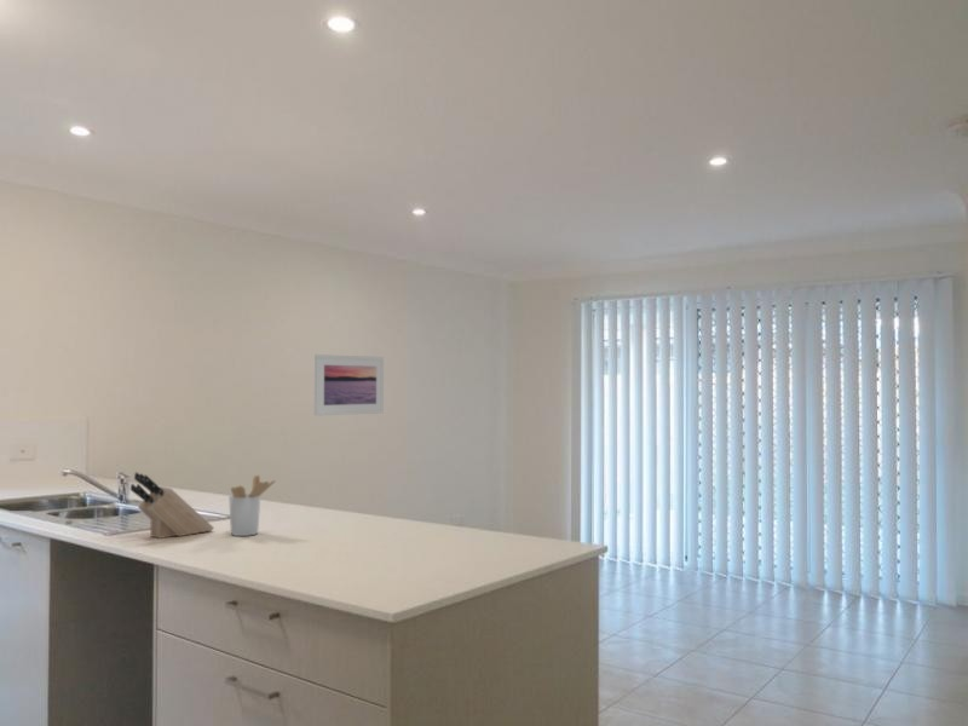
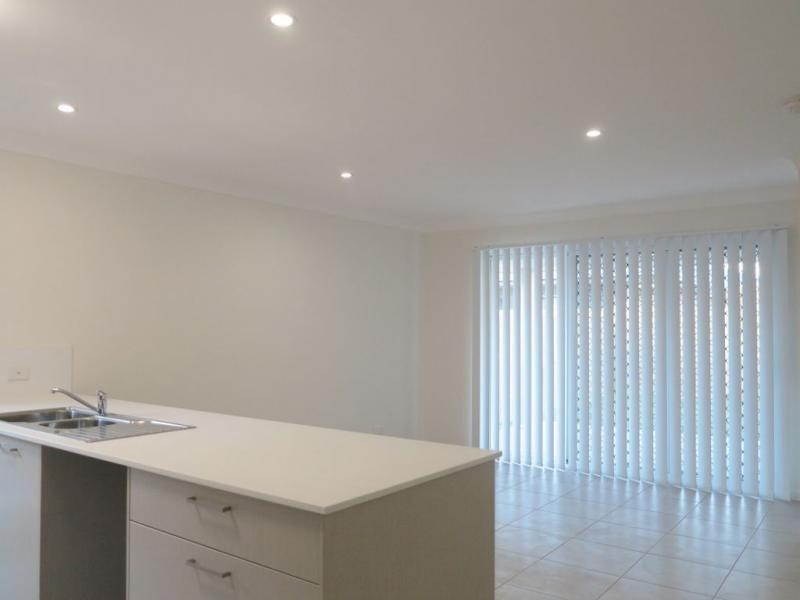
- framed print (350, 385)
- knife block (171, 502)
- utensil holder (250, 505)
